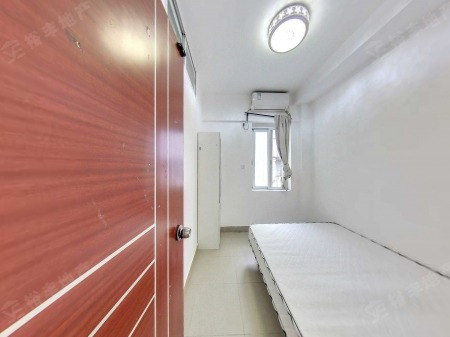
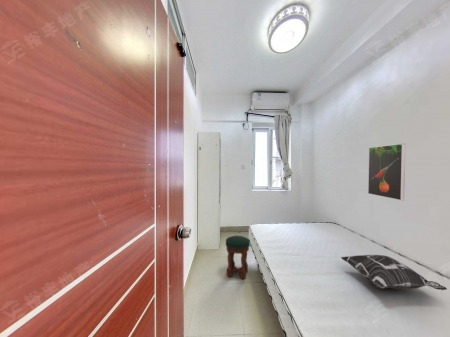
+ stool (237, 253)
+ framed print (384, 171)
+ decorative pillow (386, 271)
